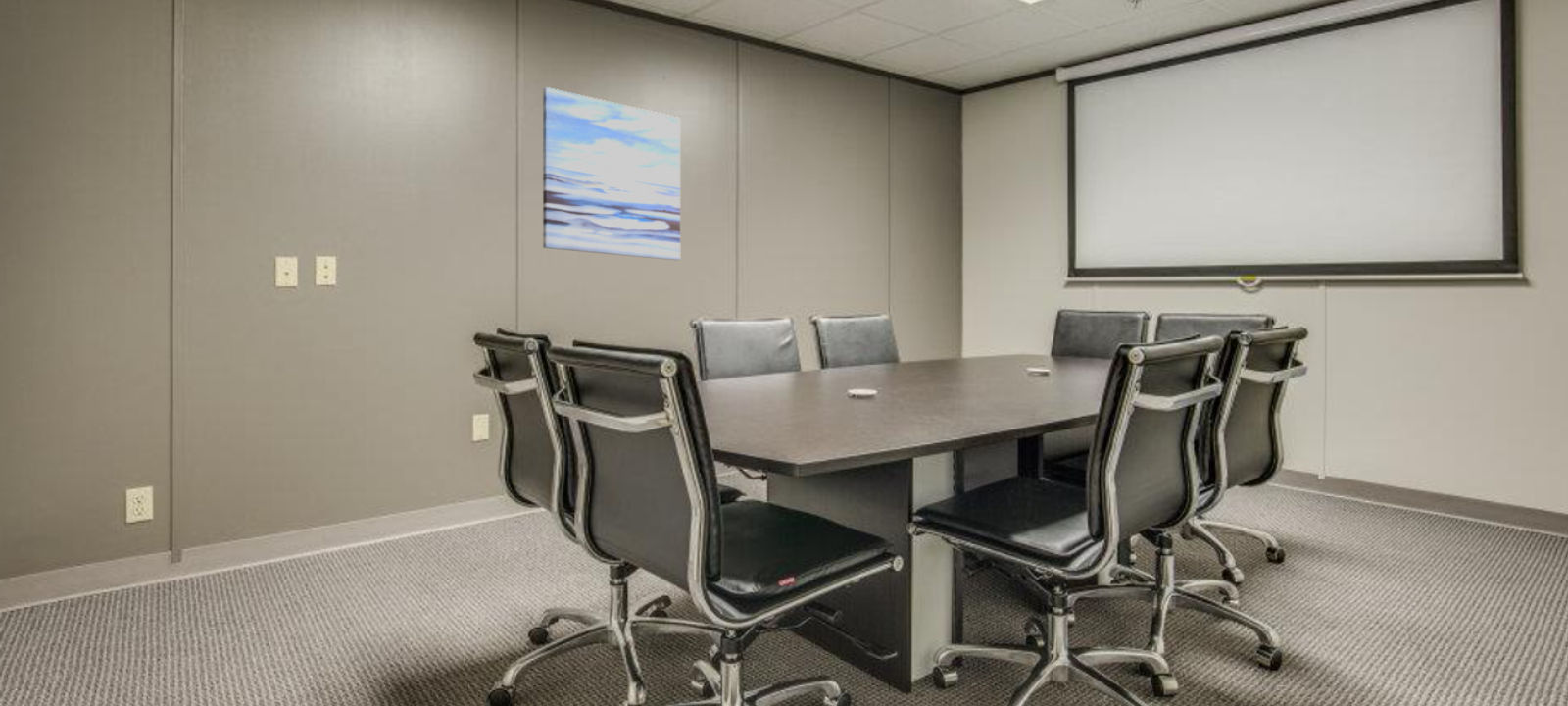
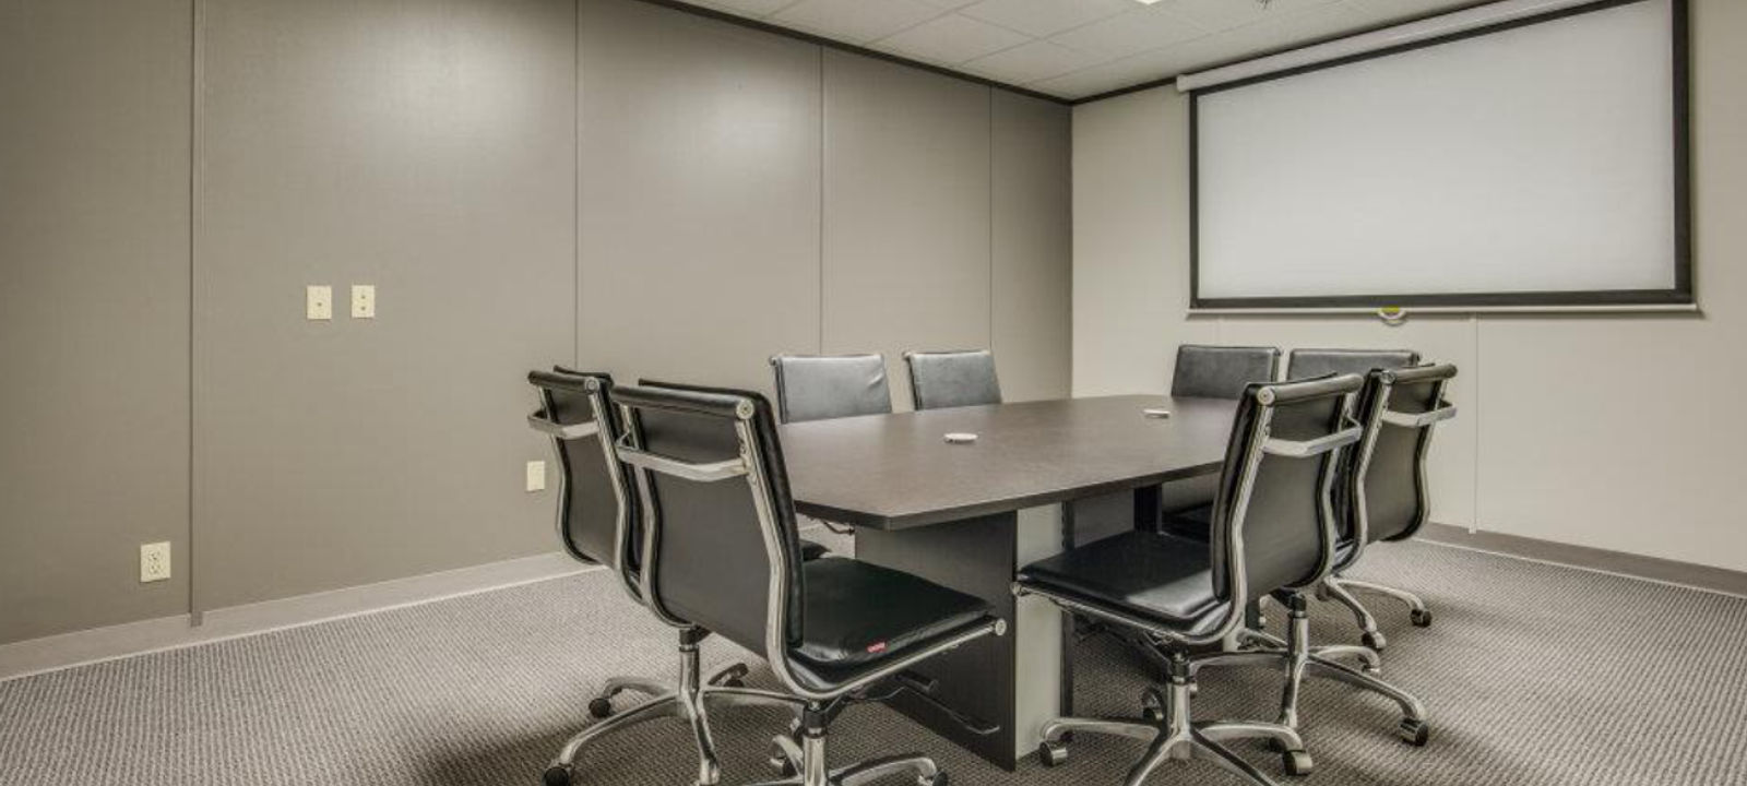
- wall art (615, 178)
